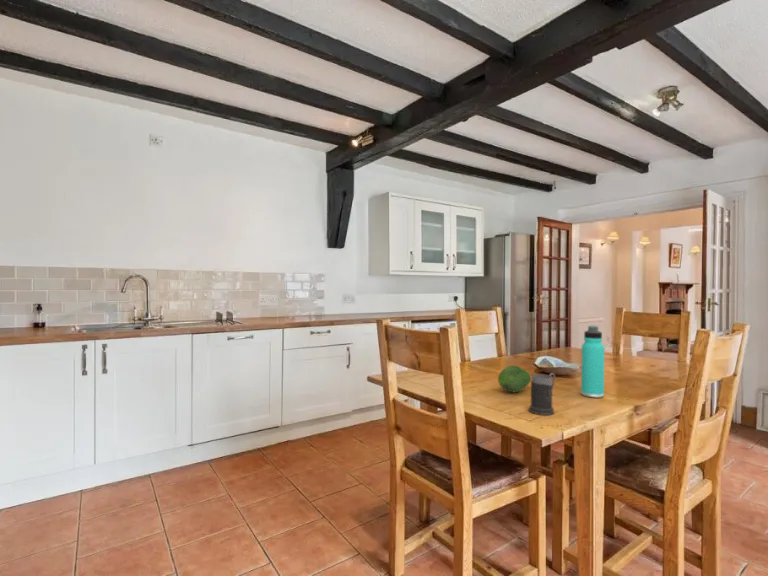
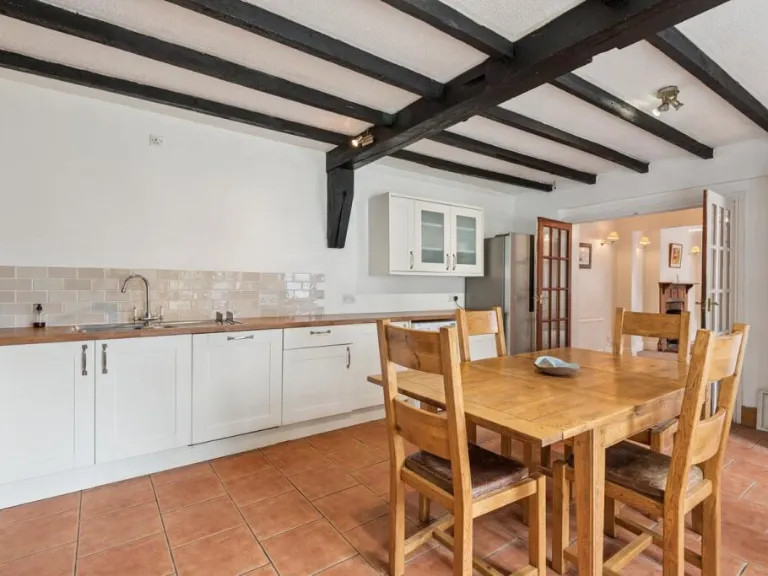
- thermos bottle (592, 360)
- mug (544, 392)
- fruit (515, 378)
